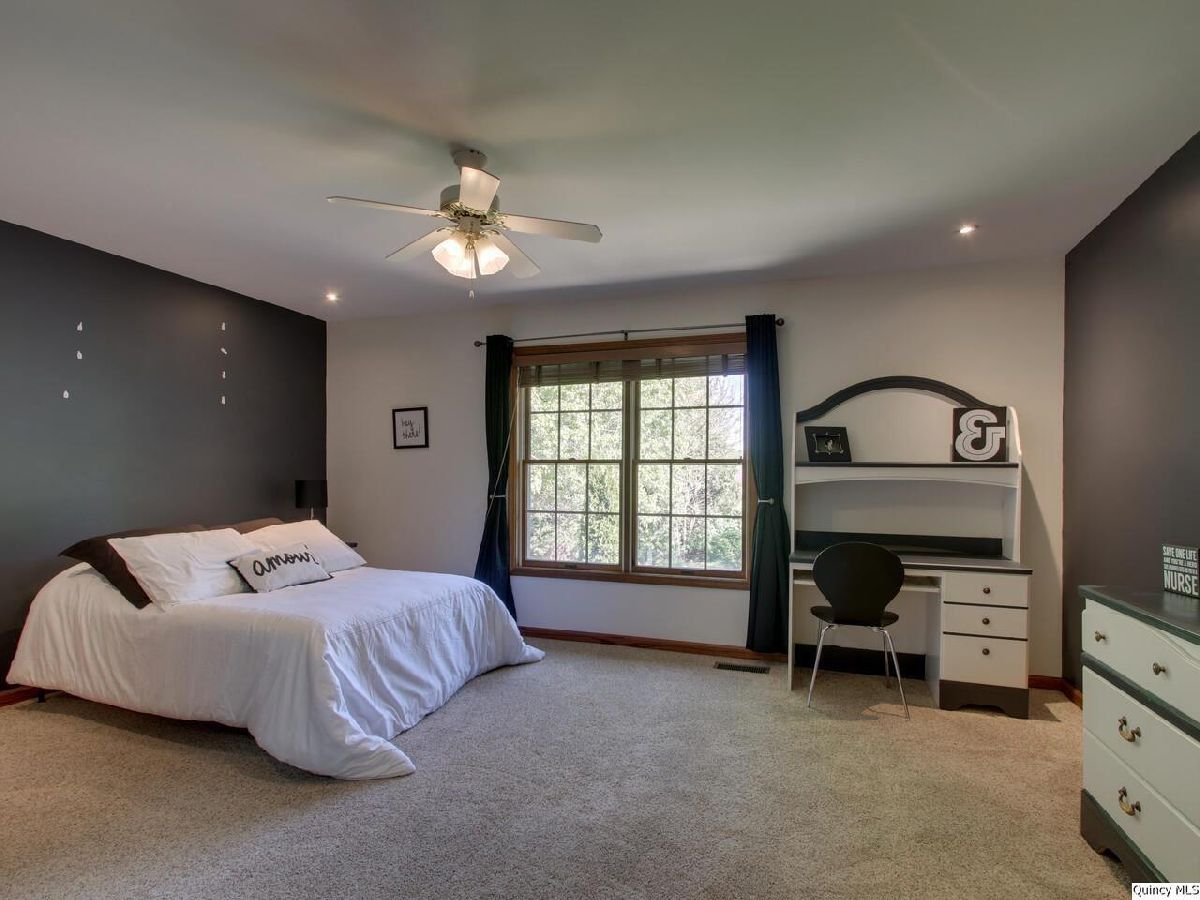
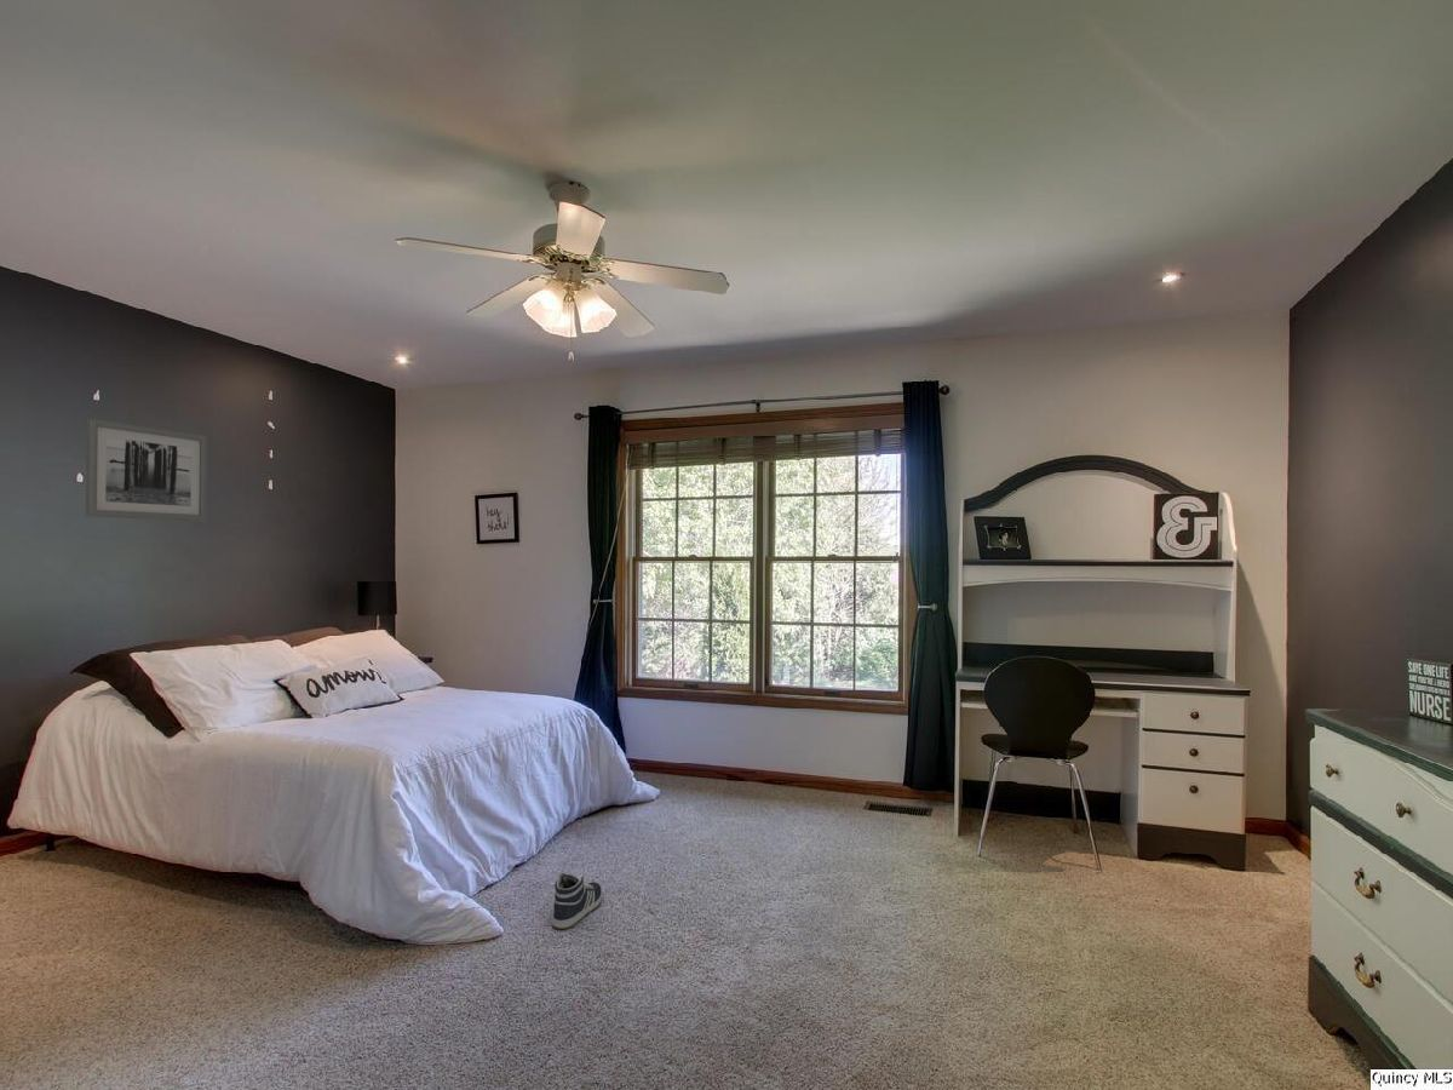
+ wall art (150, 472)
+ sneaker (579, 889)
